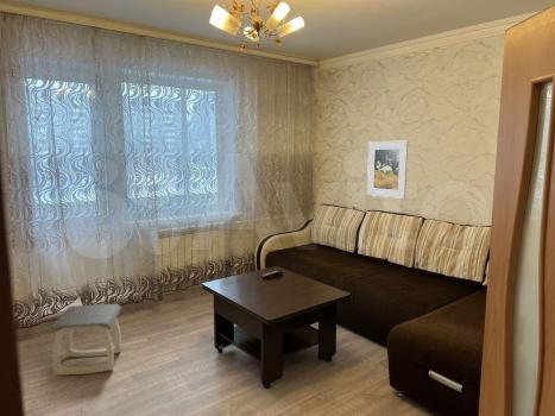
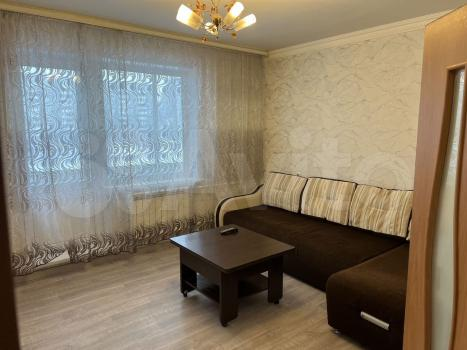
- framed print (386, 169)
- stool (92, 328)
